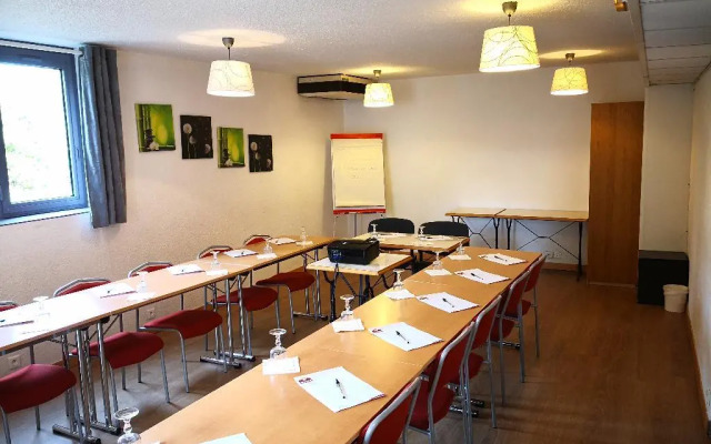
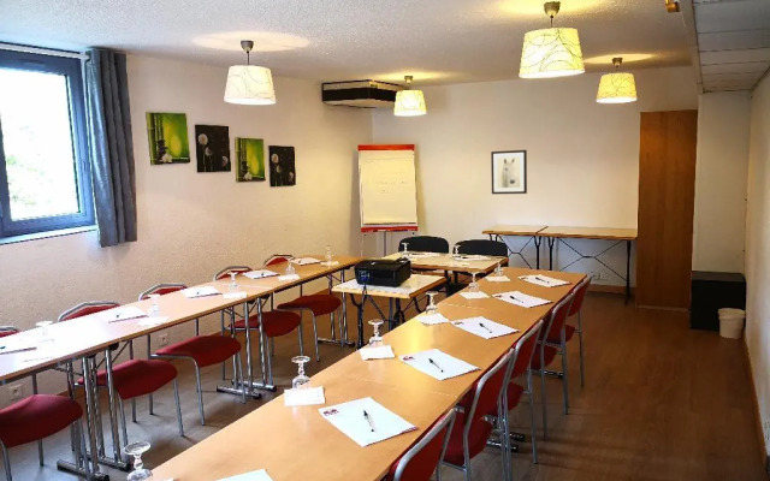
+ wall art (508, 172)
